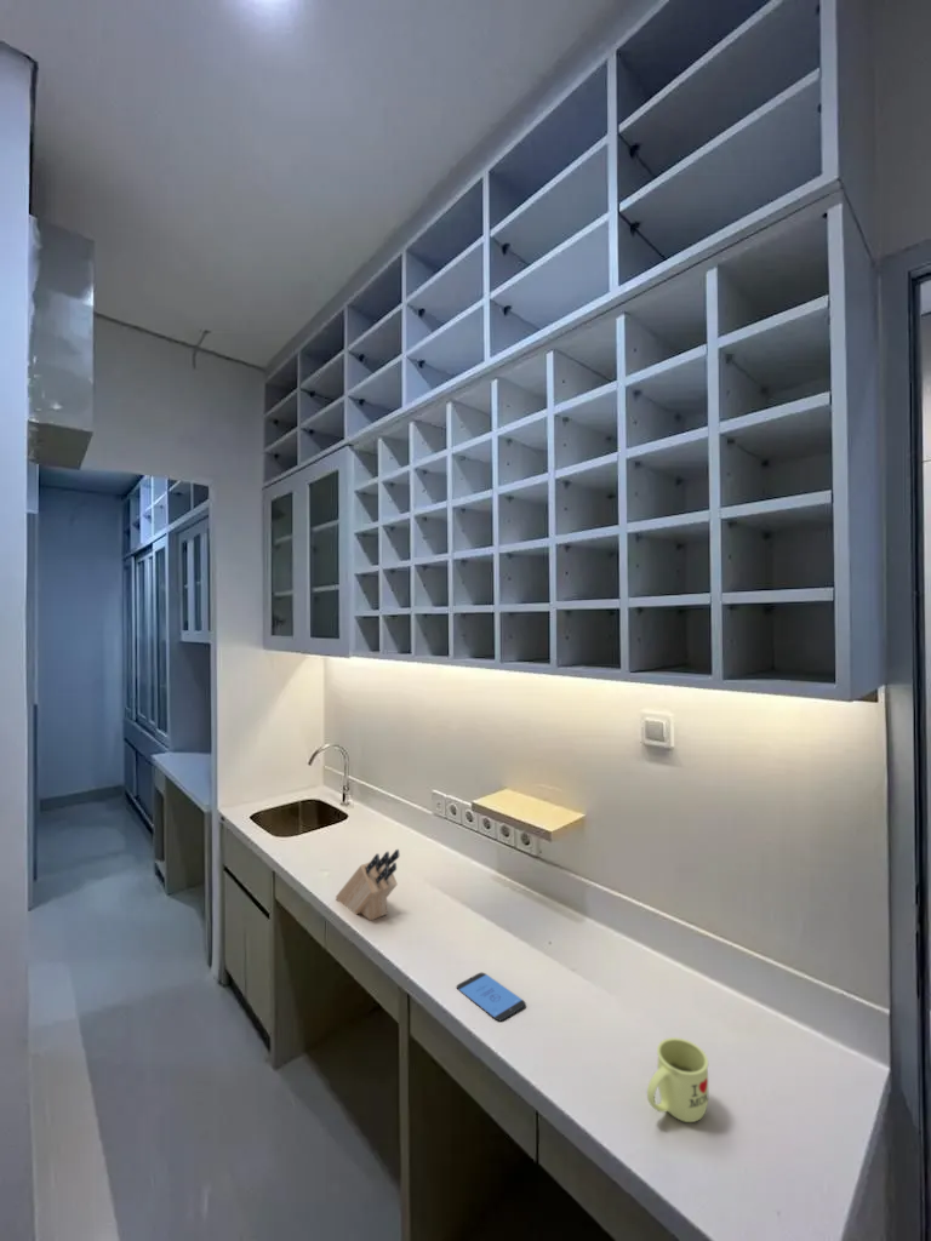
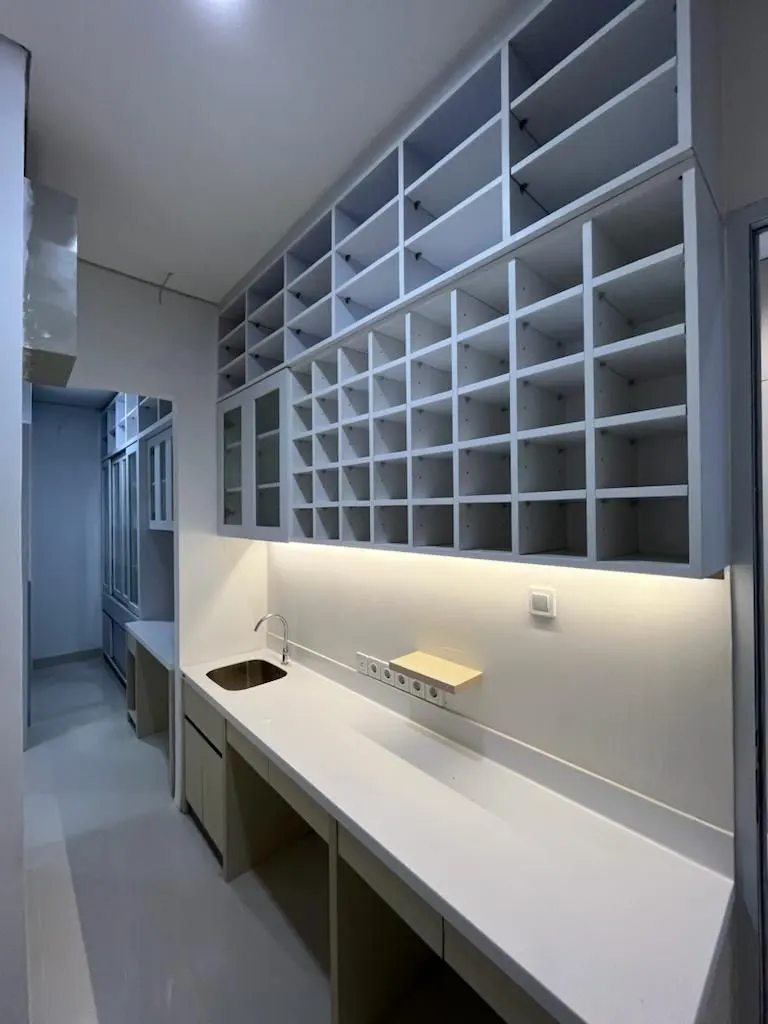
- smartphone (490, 995)
- knife block (369, 875)
- mug (676, 1086)
